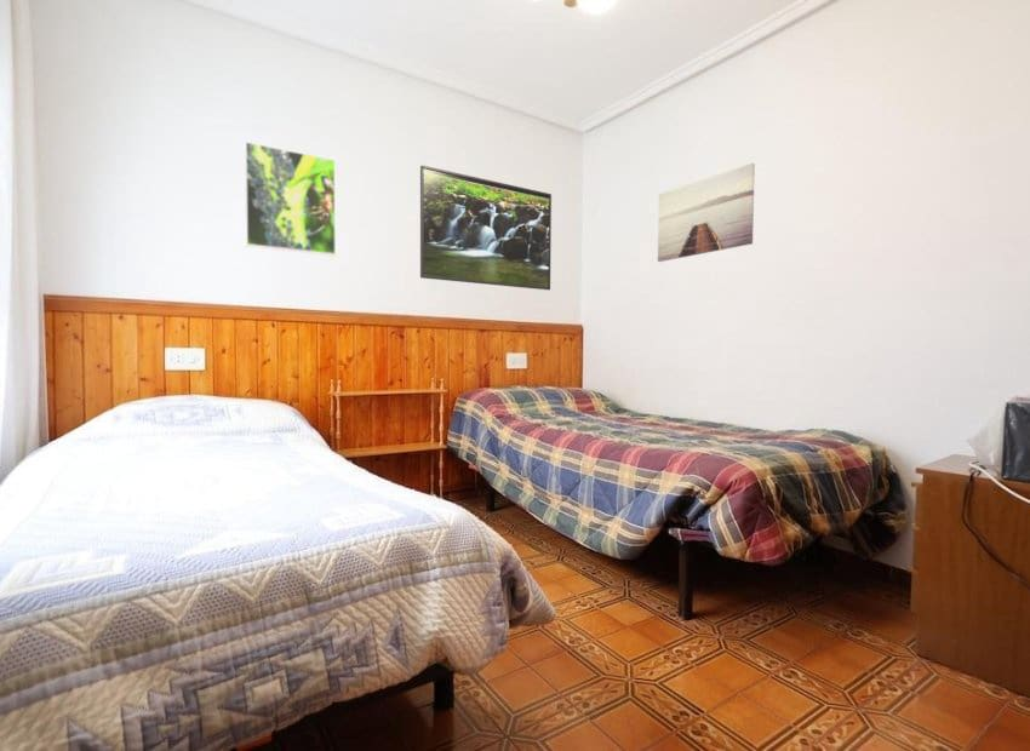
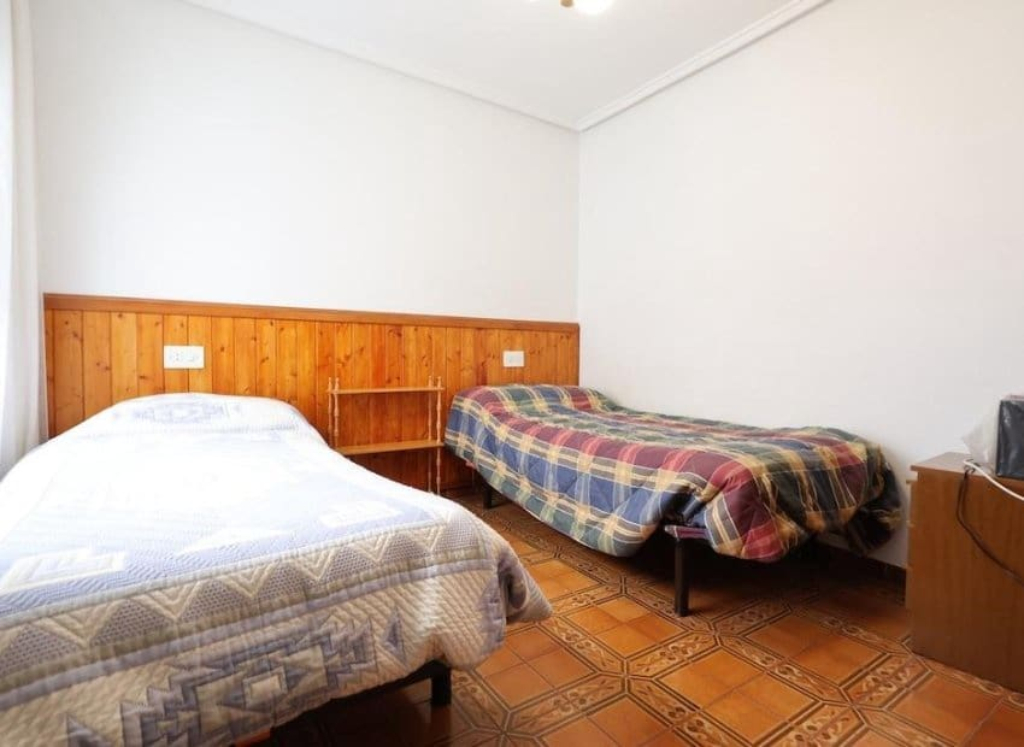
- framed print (490, 233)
- wall art (702, 217)
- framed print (292, 201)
